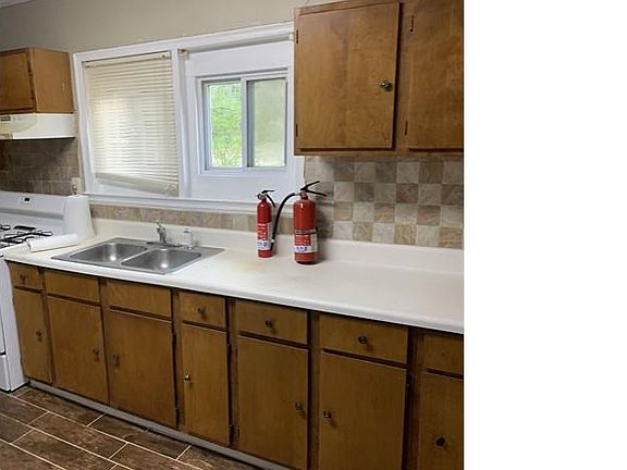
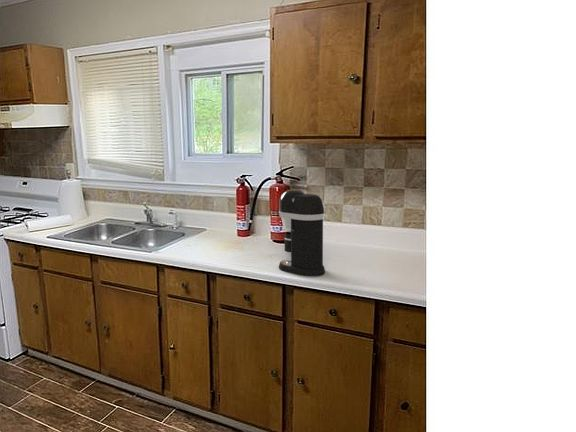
+ coffee maker (301, 230)
